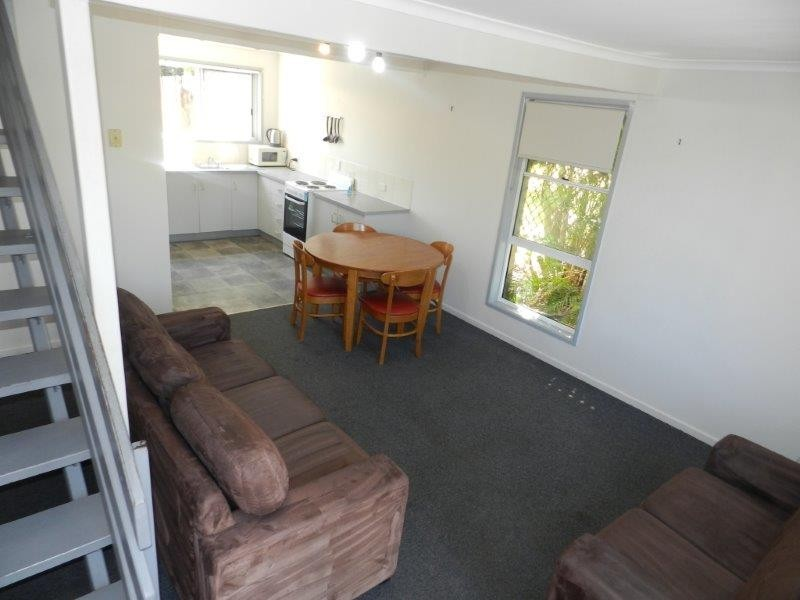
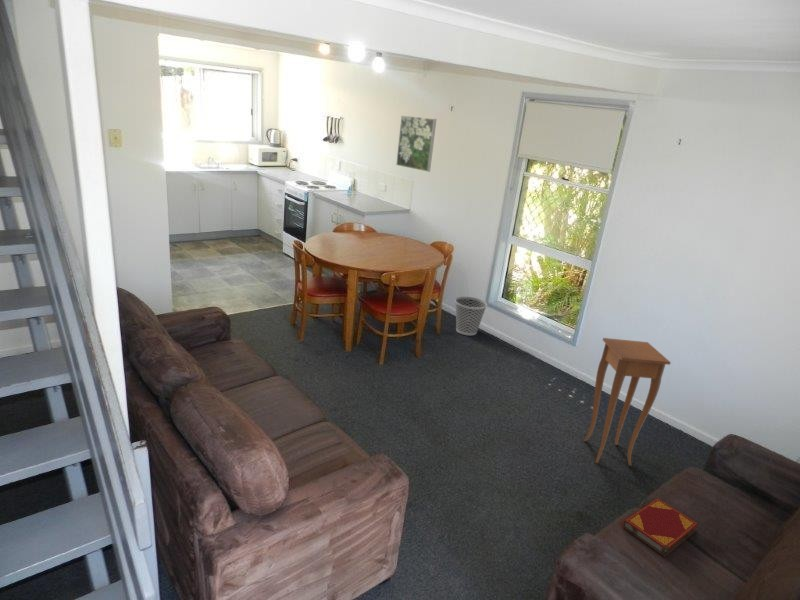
+ hardback book (660, 525)
+ wastebasket (468, 316)
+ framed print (415, 143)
+ side table (624, 403)
